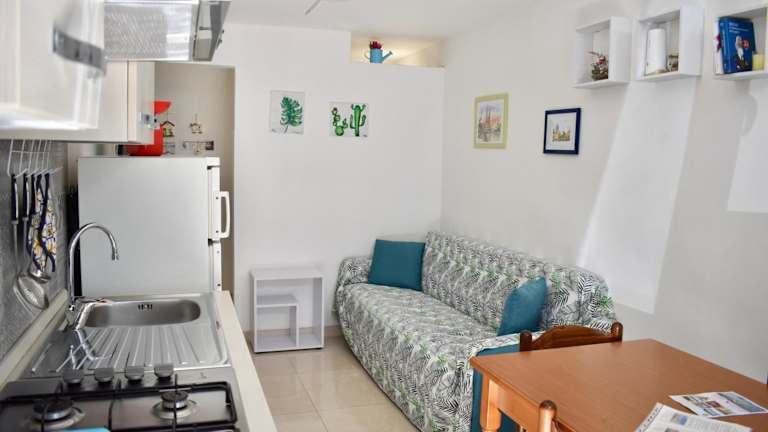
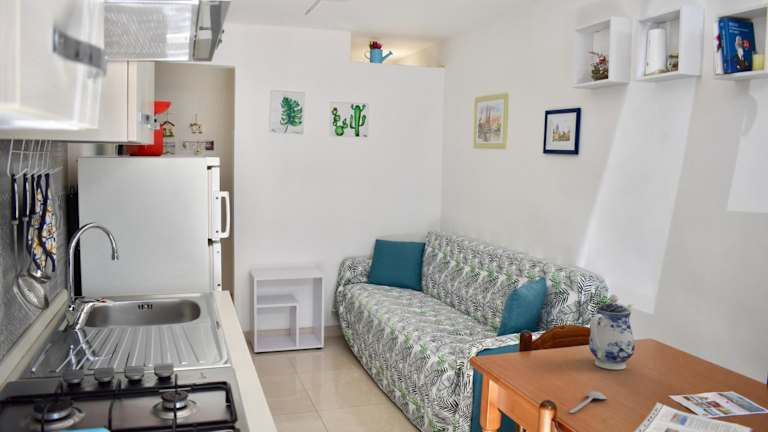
+ teapot (612, 330)
+ spoon (586, 400)
